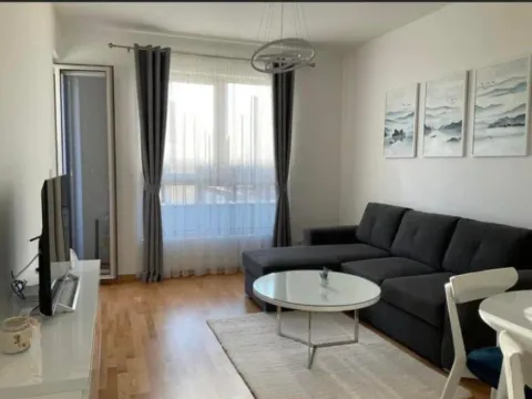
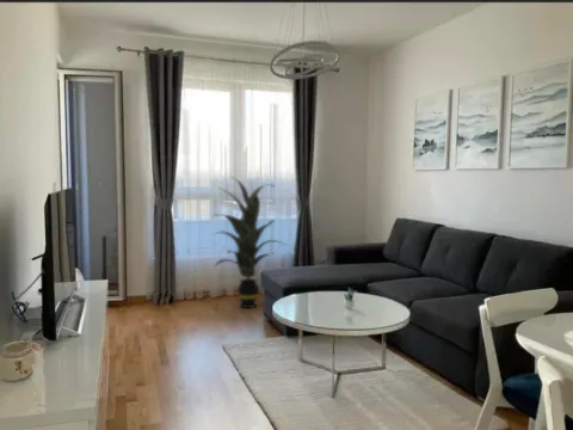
+ indoor plant (242, 241)
